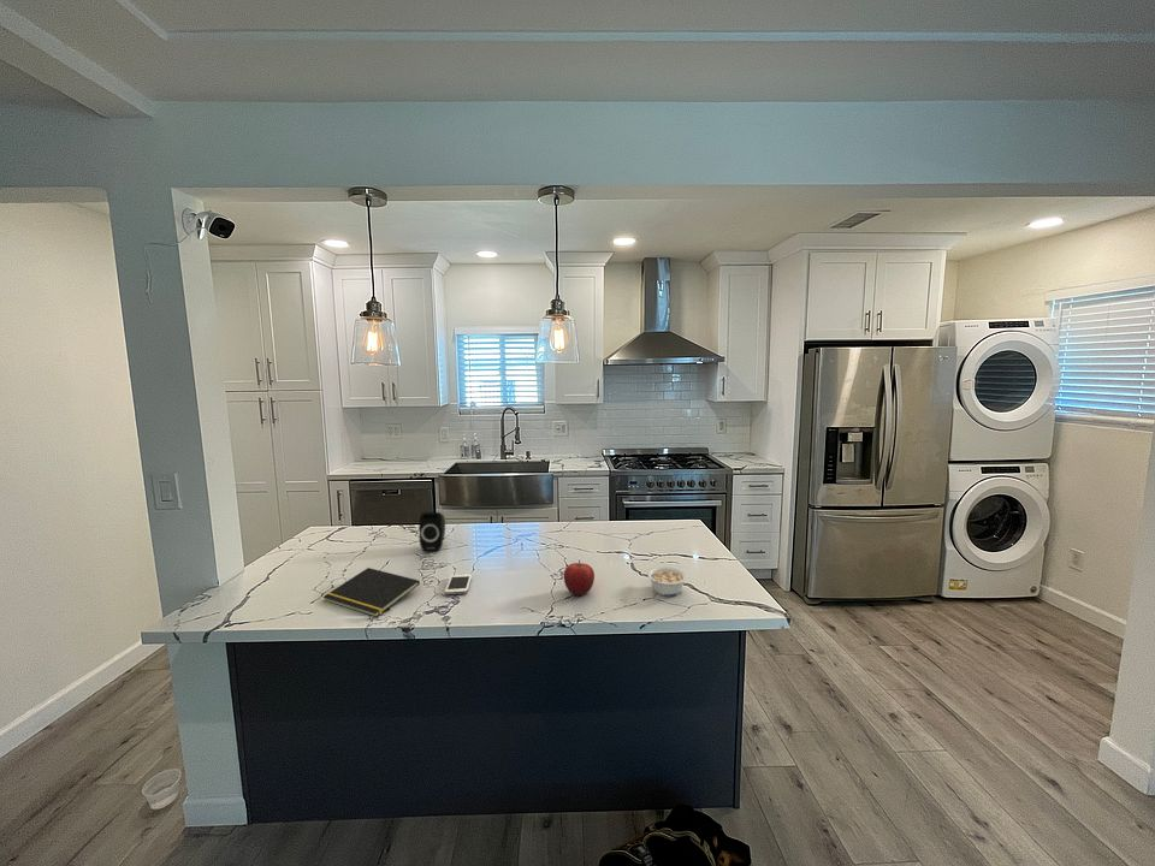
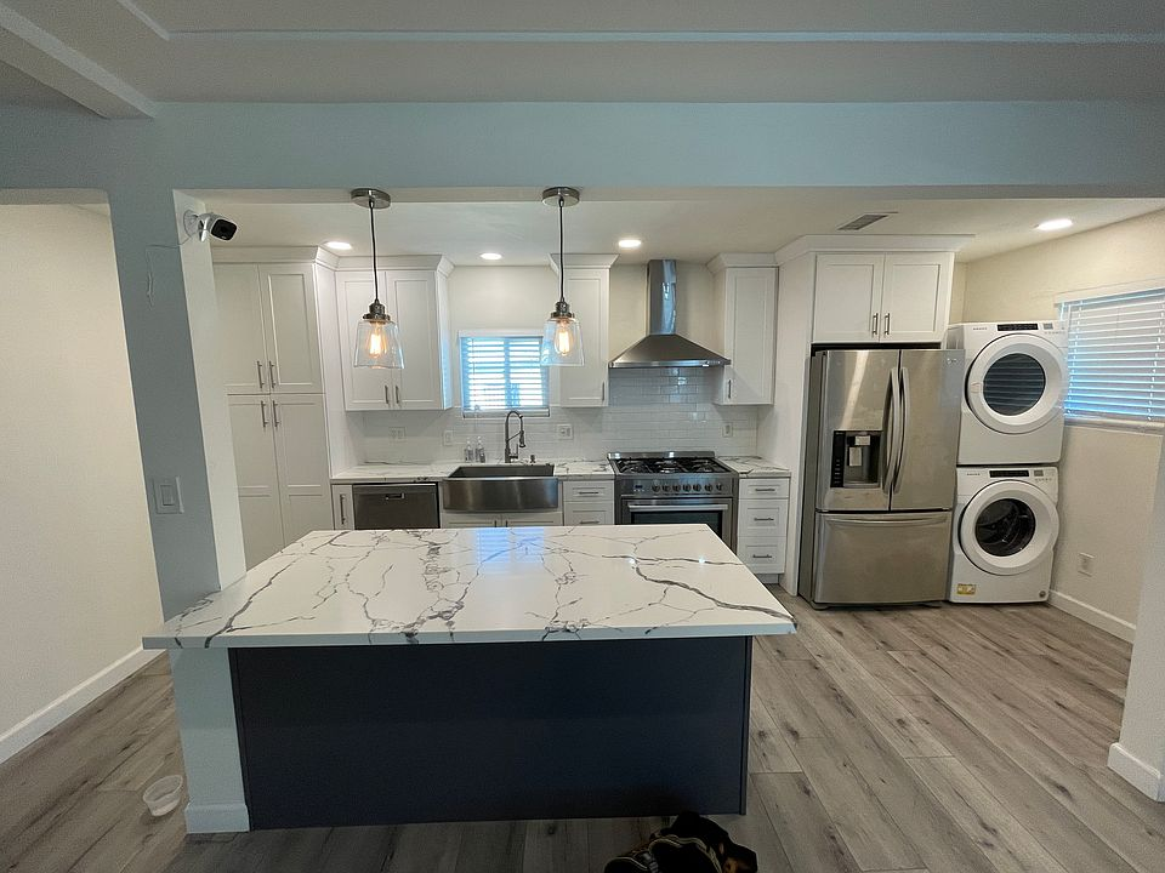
- fruit (579, 577)
- smartphone (458, 583)
- legume (667, 581)
- notepad (372, 589)
- speaker (433, 528)
